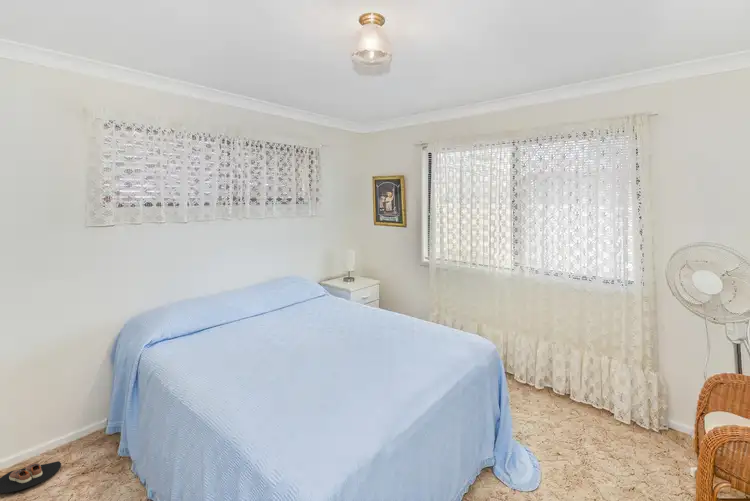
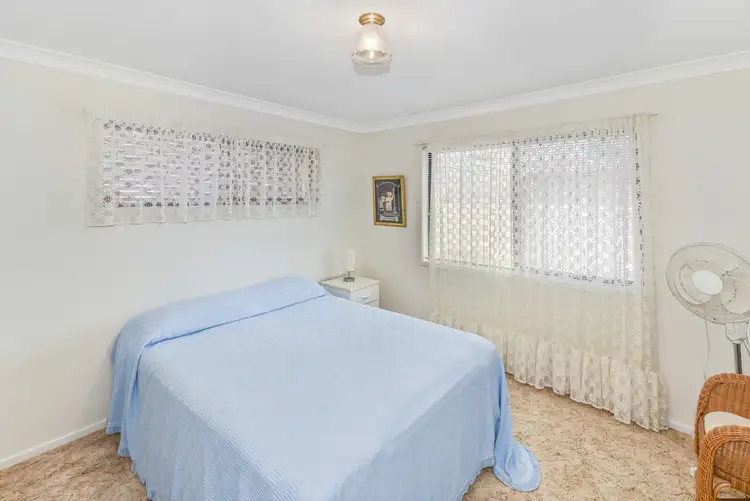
- slippers (28, 471)
